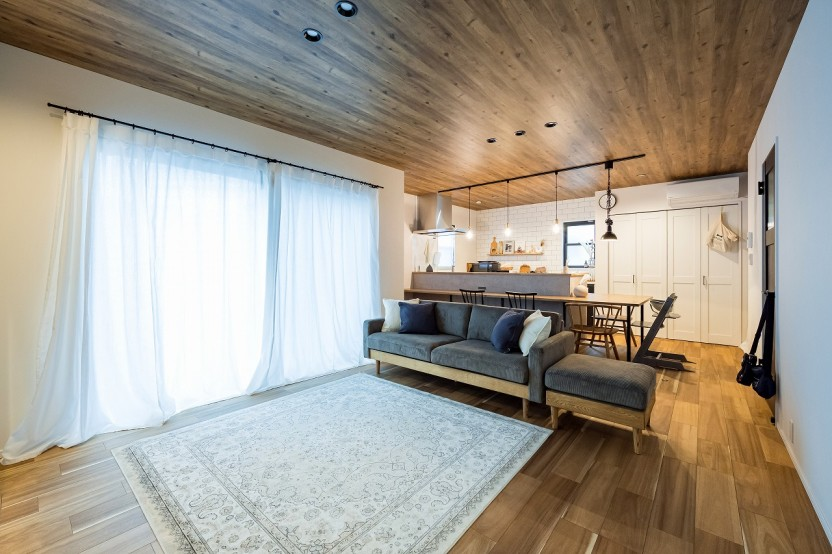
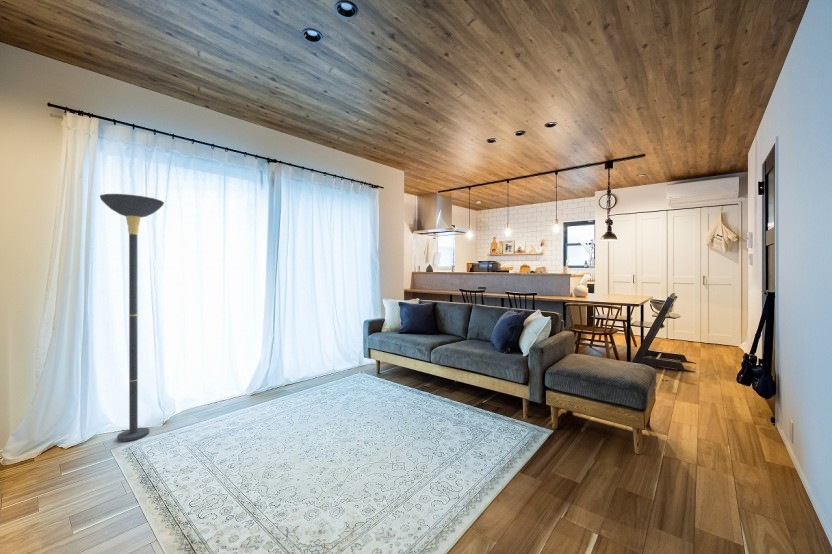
+ floor lamp (133, 317)
